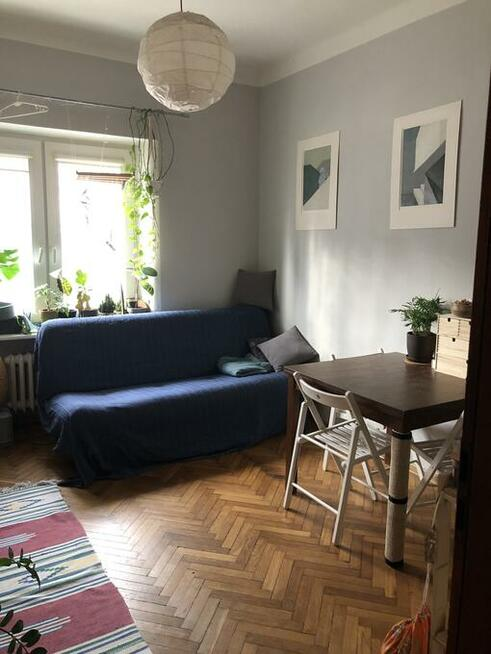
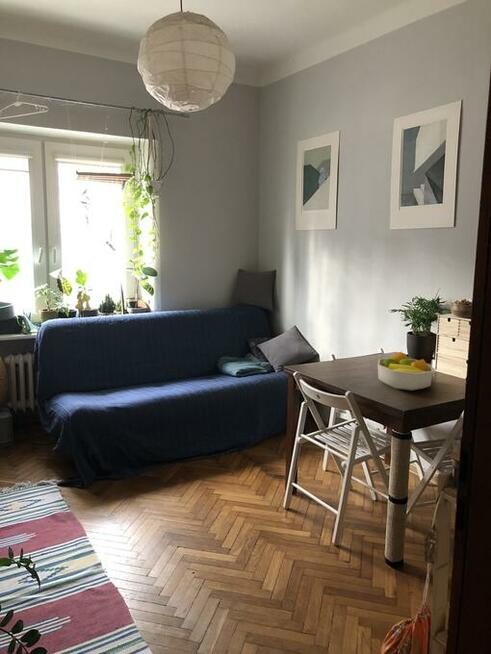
+ fruit bowl (404, 370)
